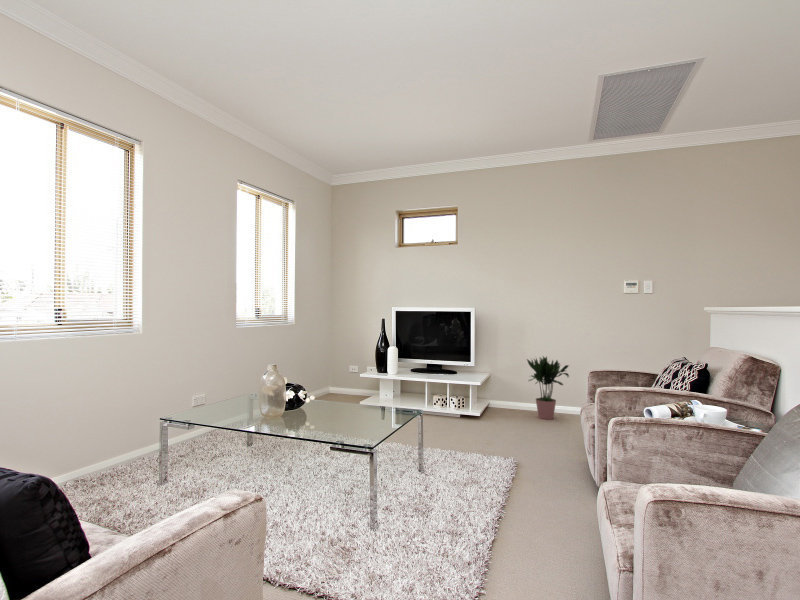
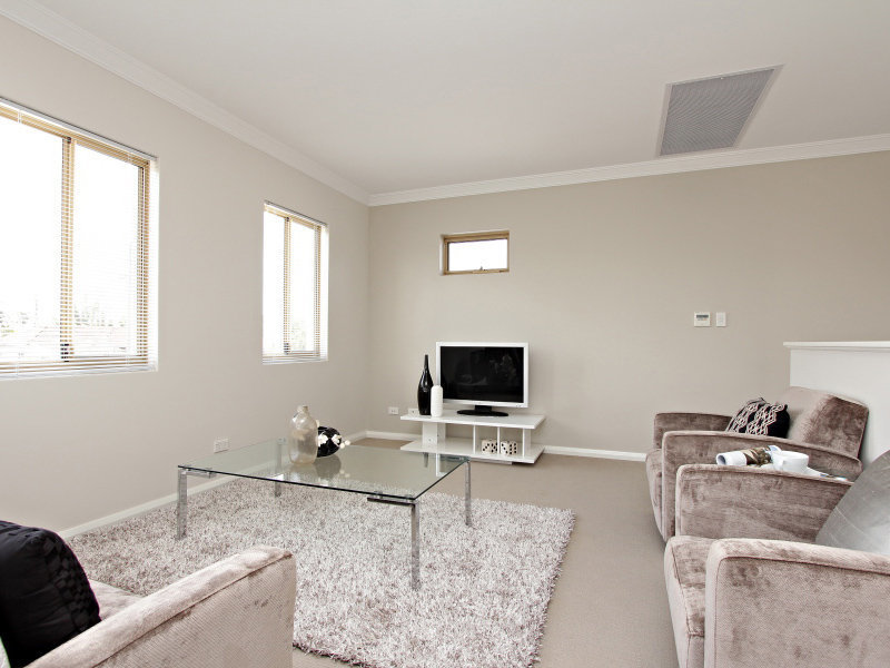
- potted plant (549, 386)
